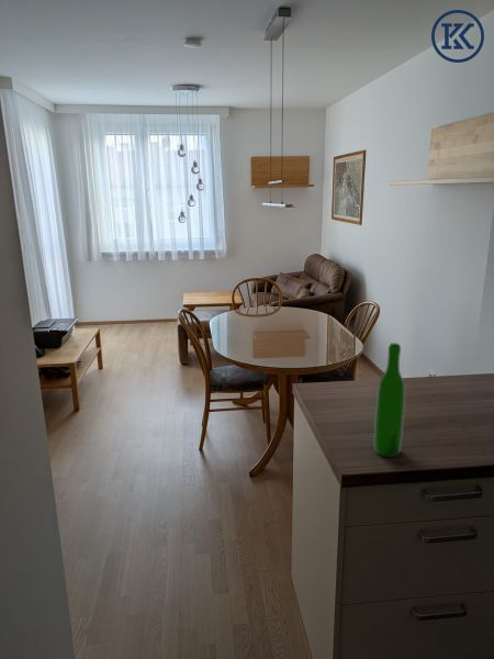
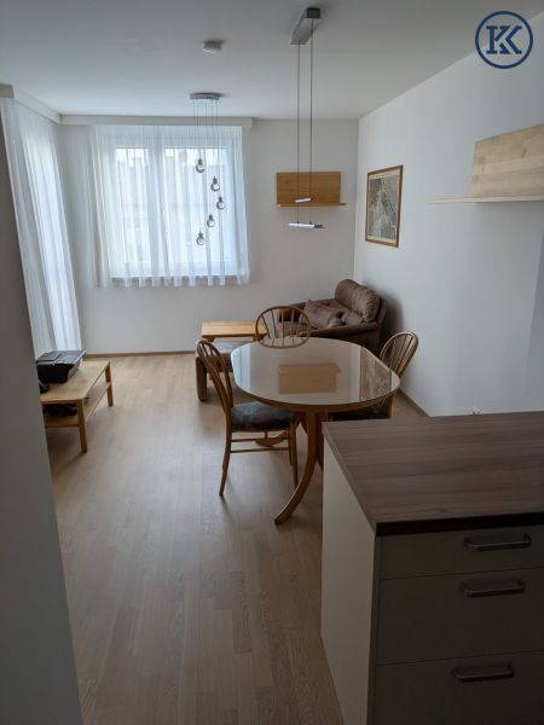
- wine bottle (390, 399)
